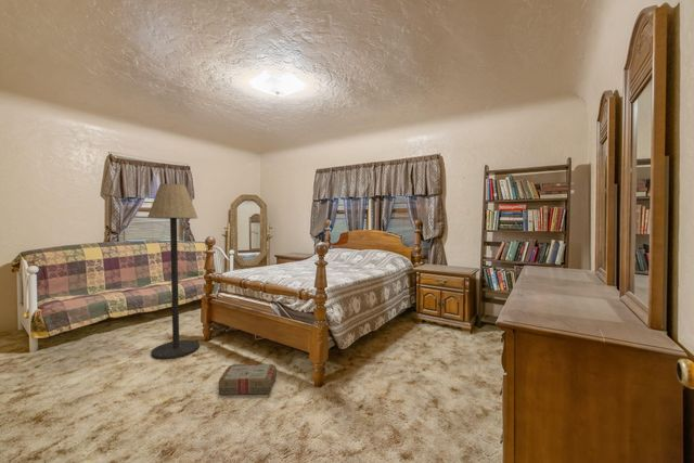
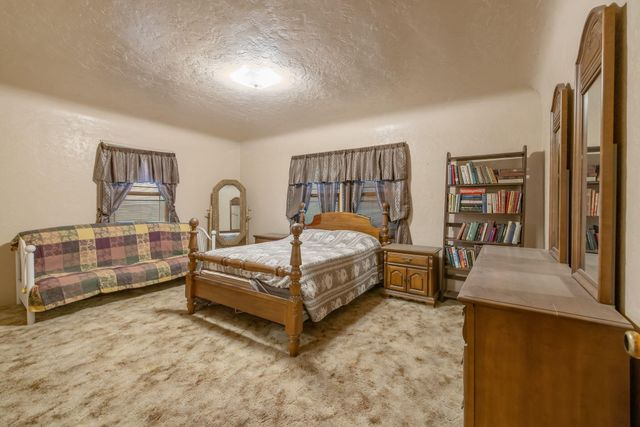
- floor lamp (174, 268)
- carton (248, 377)
